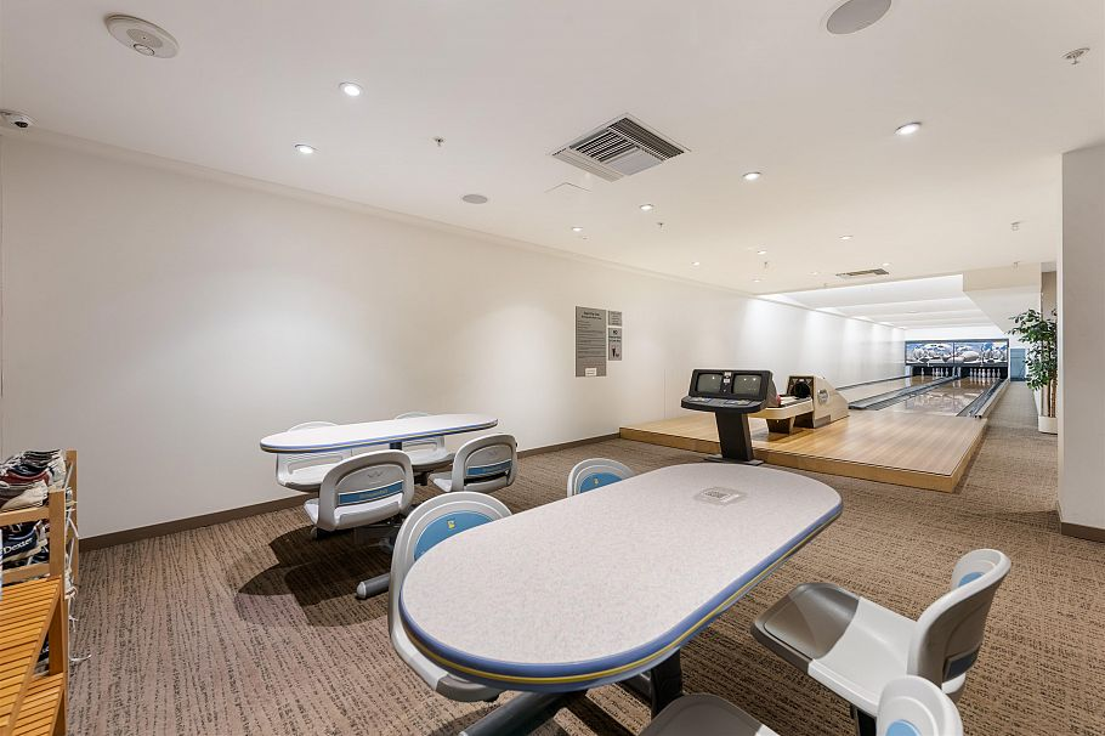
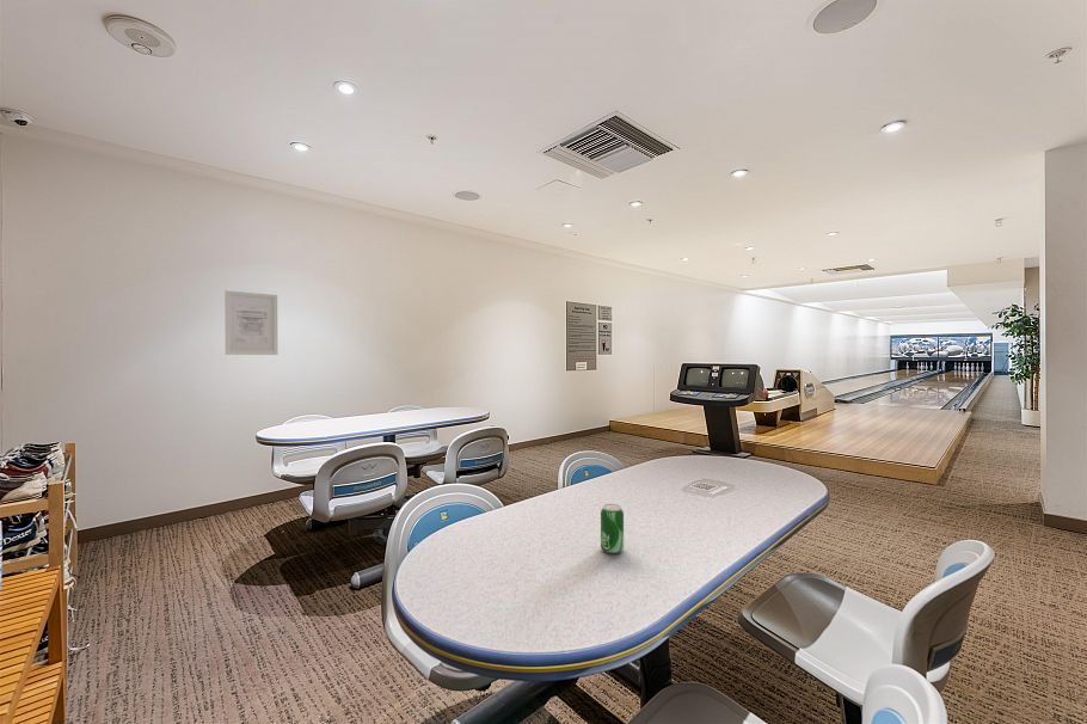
+ soda can (612, 528)
+ wall art (252, 324)
